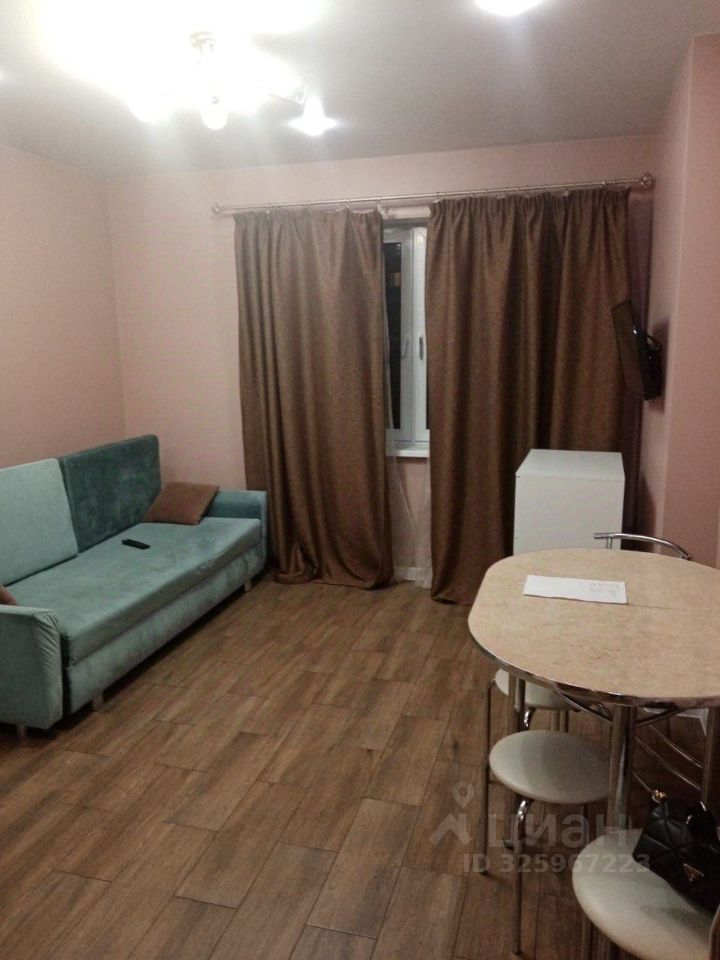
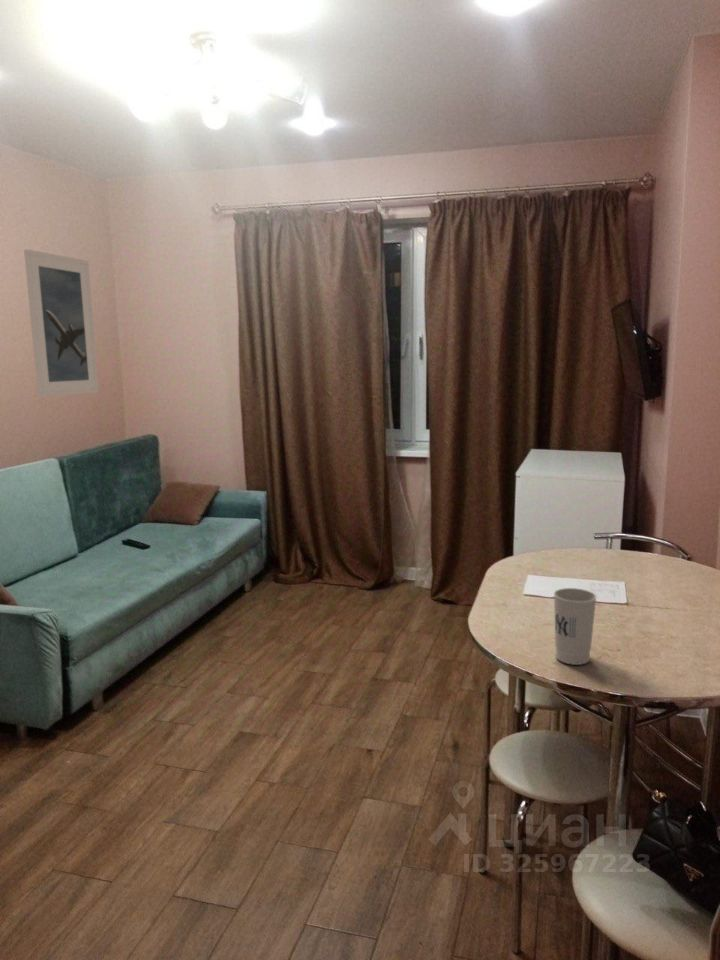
+ cup (573, 626)
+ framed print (64, 326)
